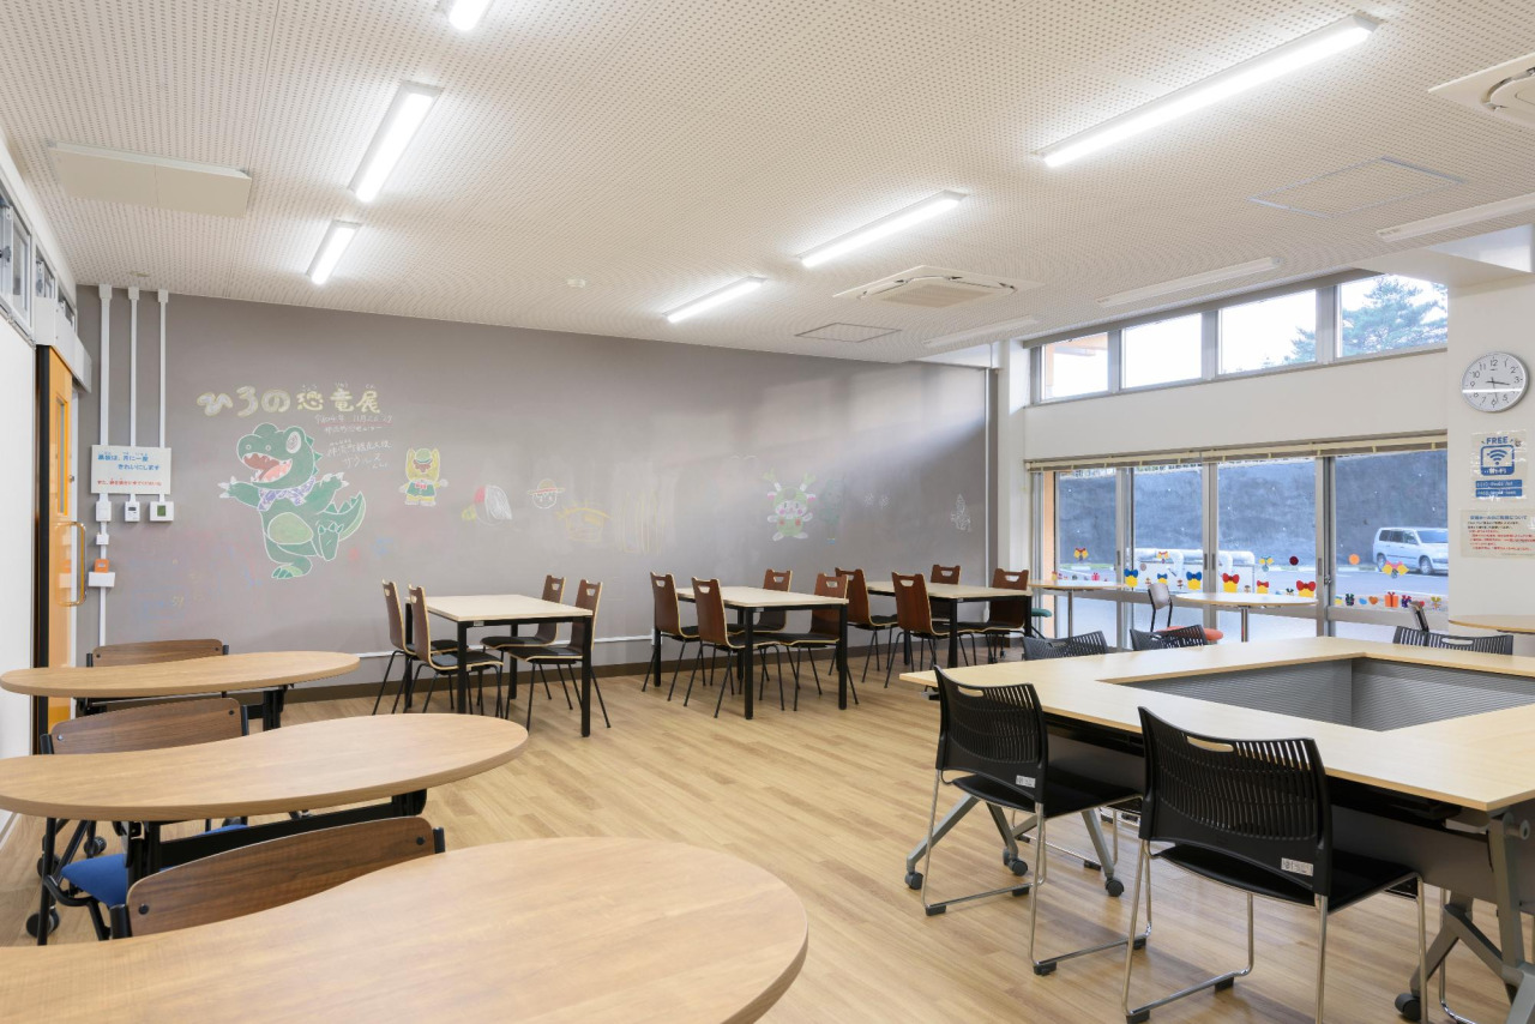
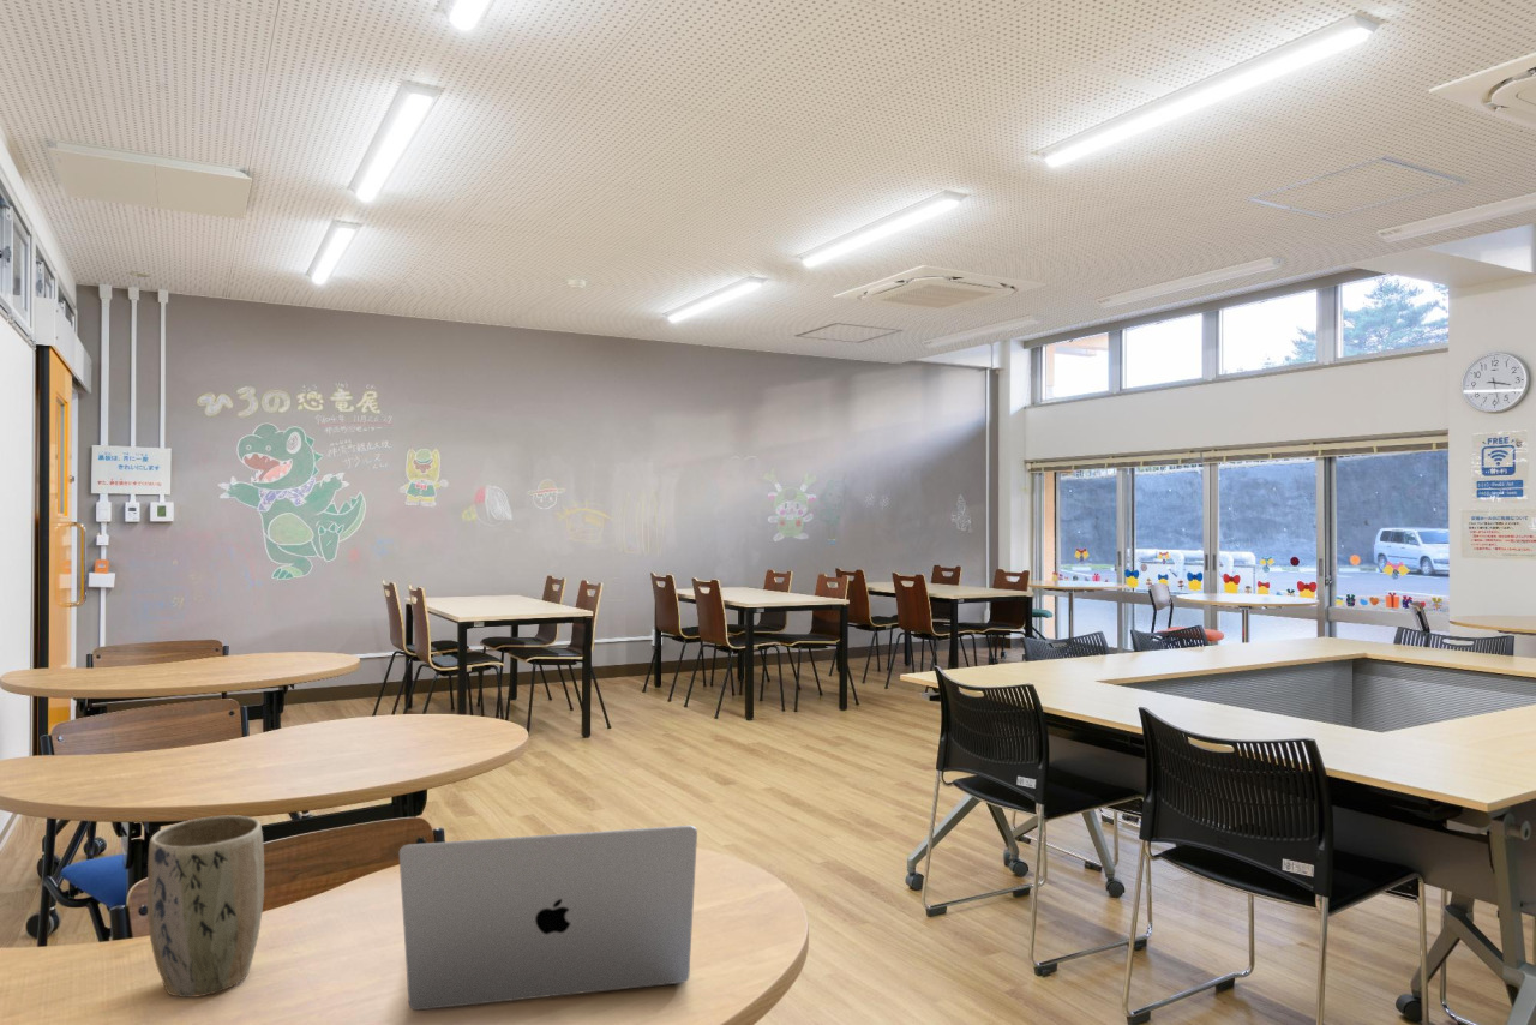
+ laptop (553, 882)
+ plant pot (206, 905)
